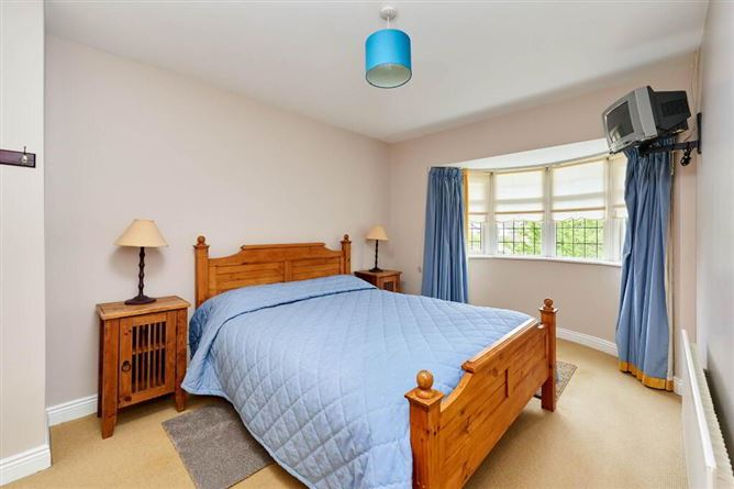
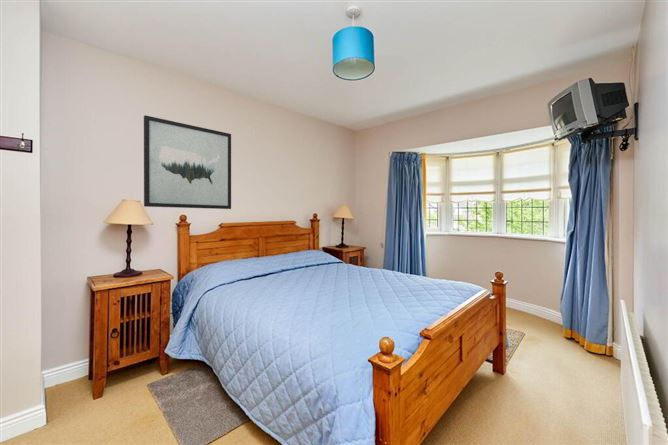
+ wall art (191, 166)
